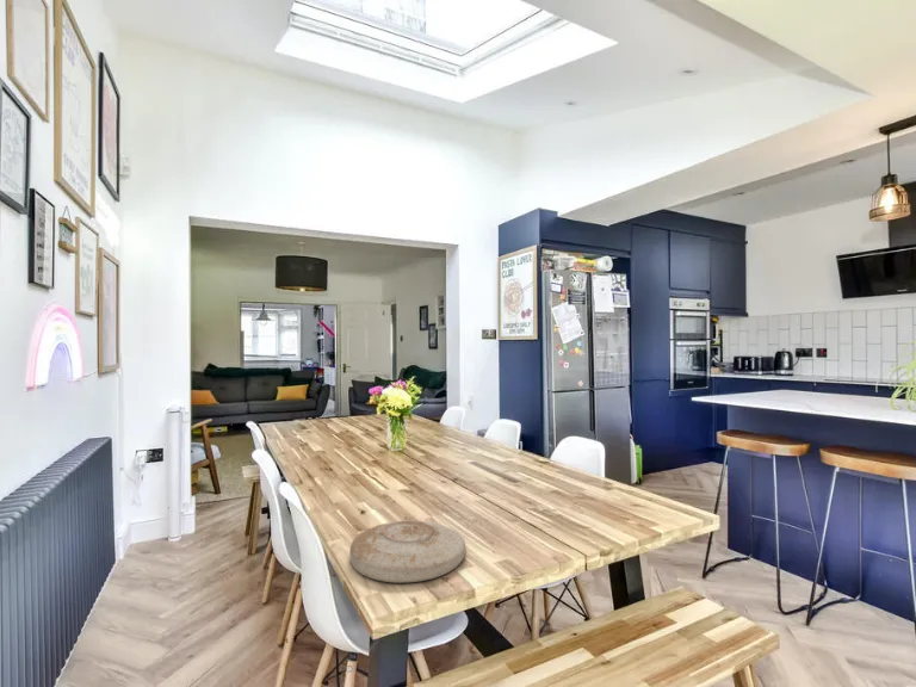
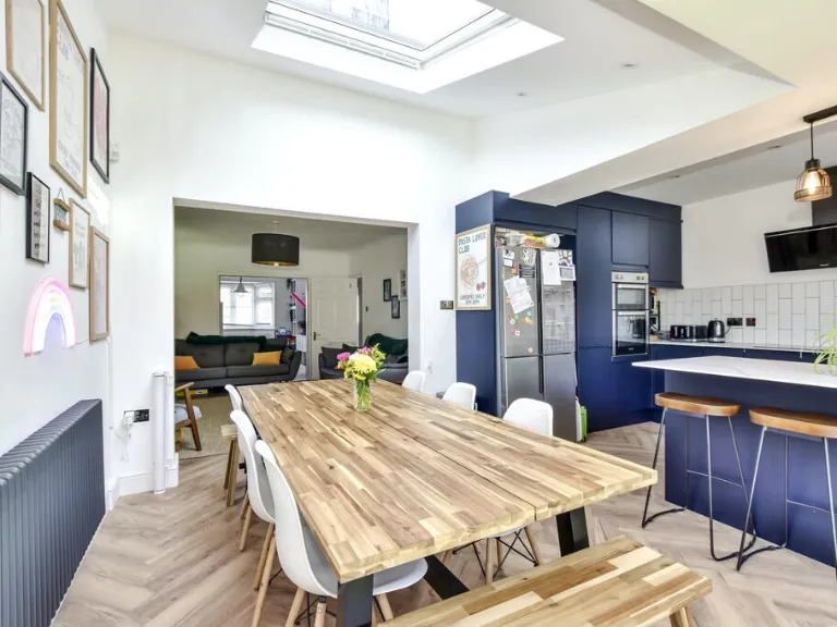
- plate (408, 541)
